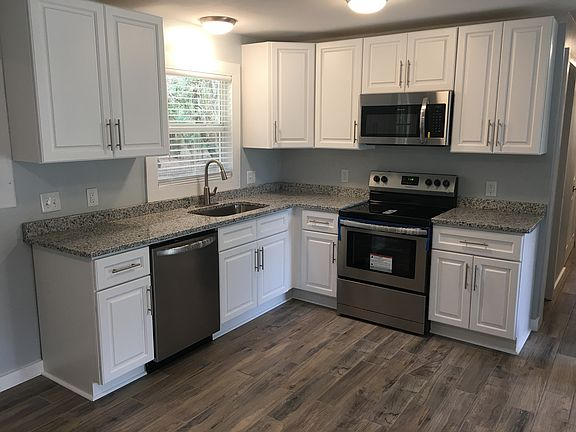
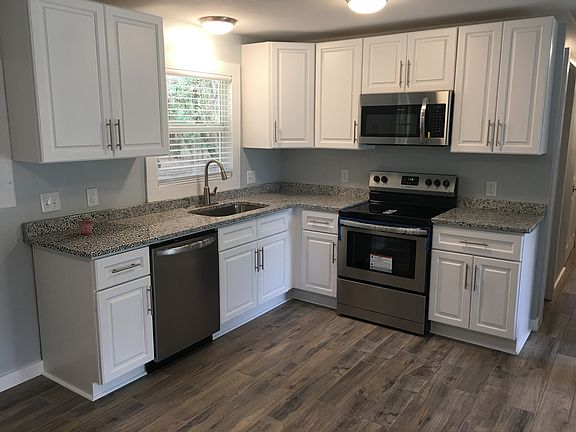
+ potted succulent (85, 223)
